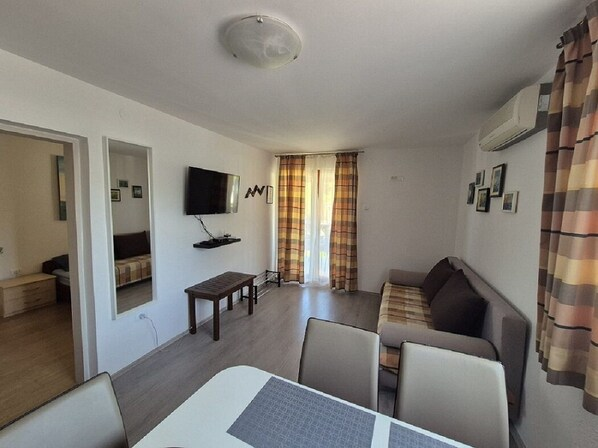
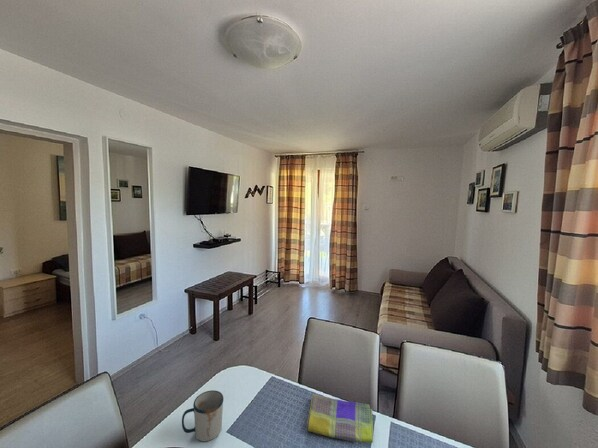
+ mug (205, 415)
+ dish towel (339, 416)
